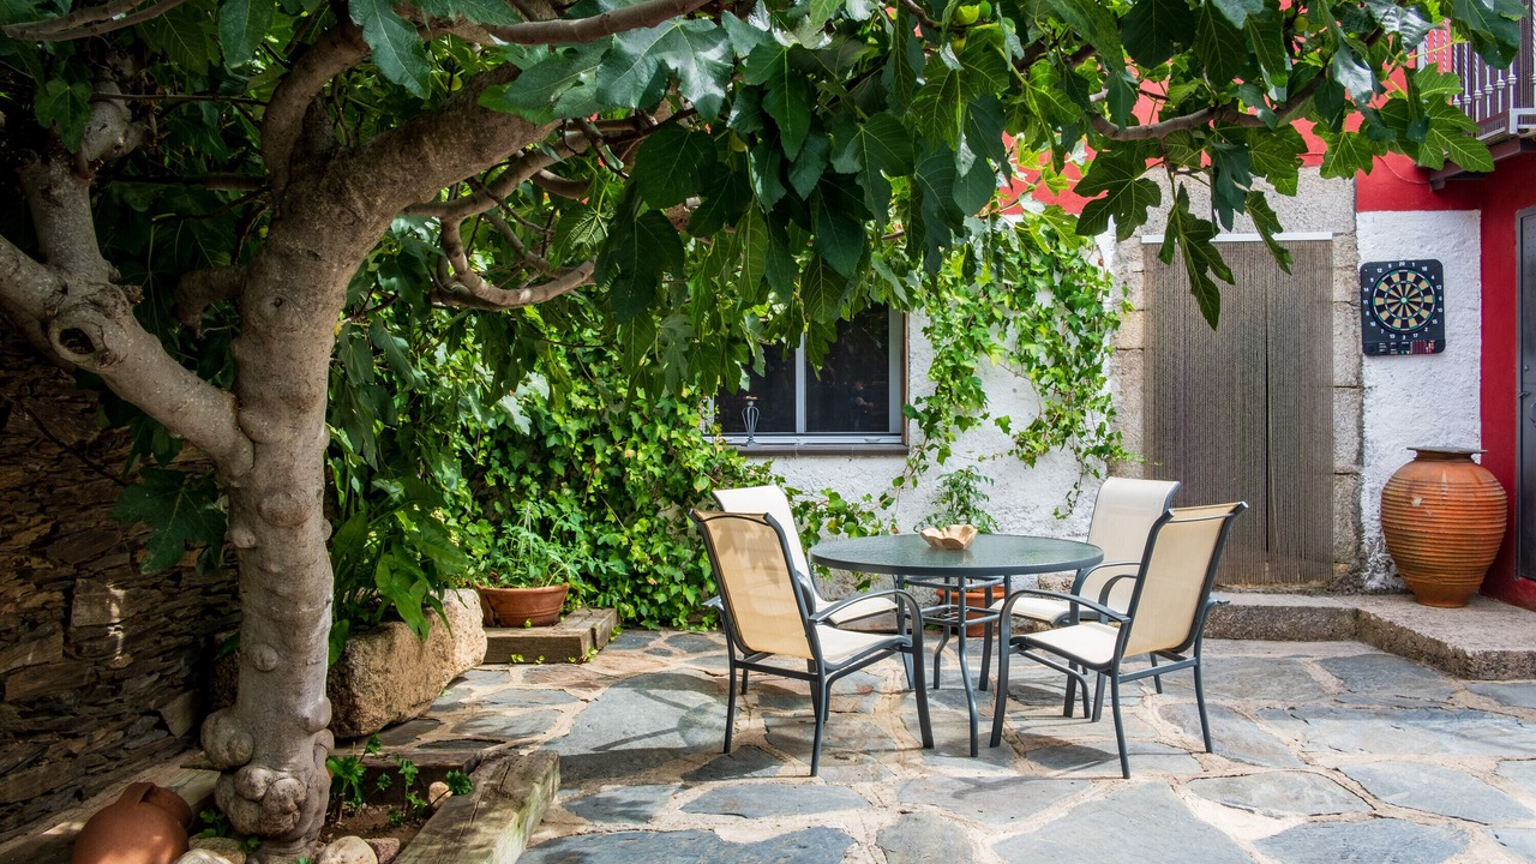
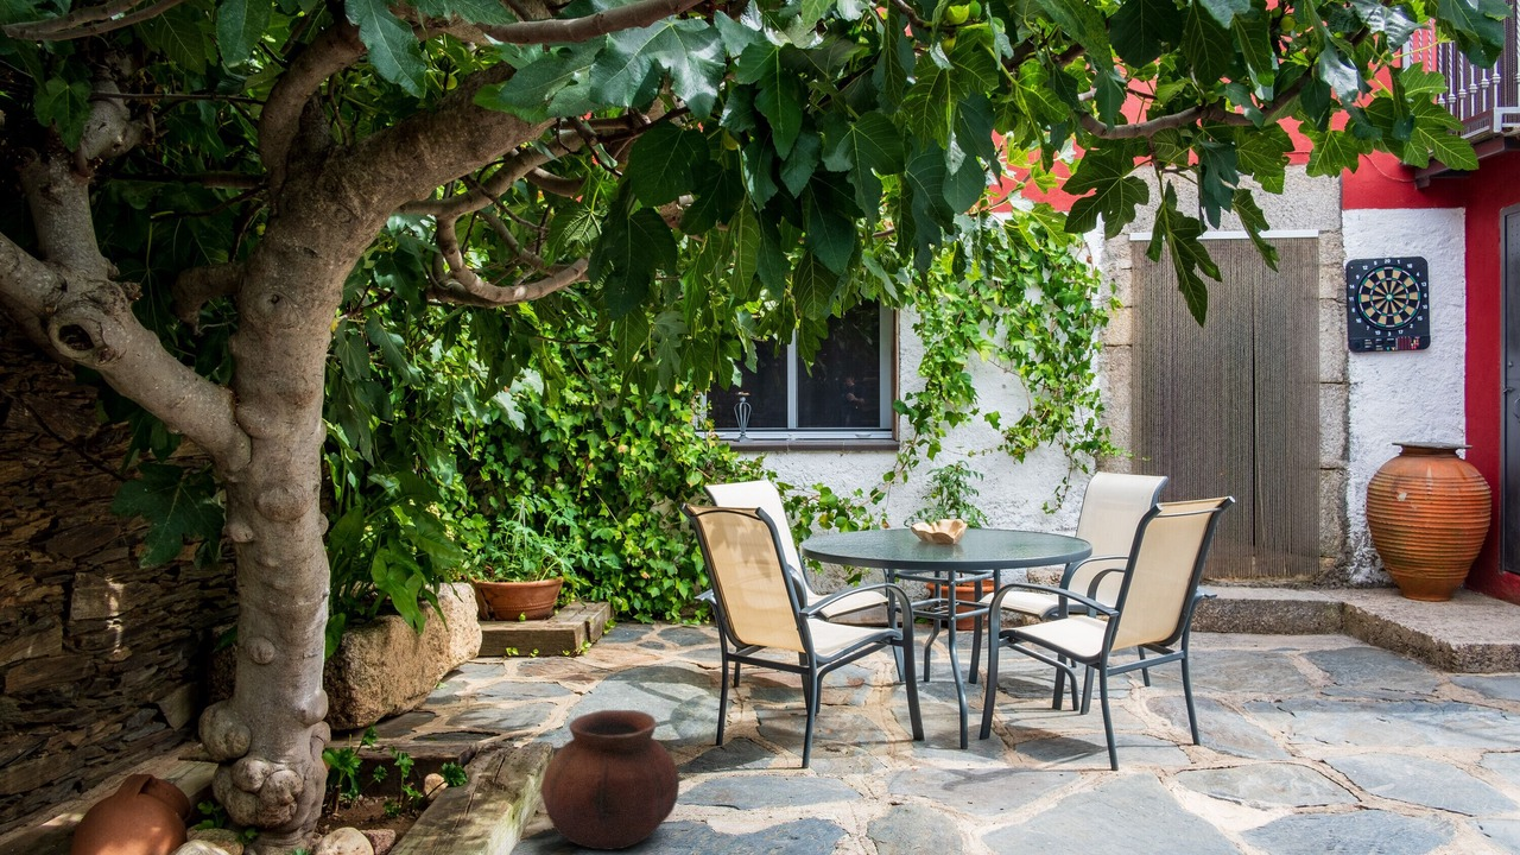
+ clay pot (610, 778)
